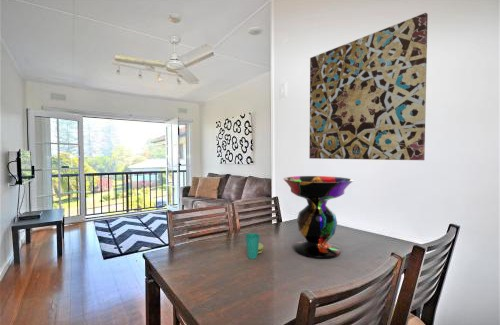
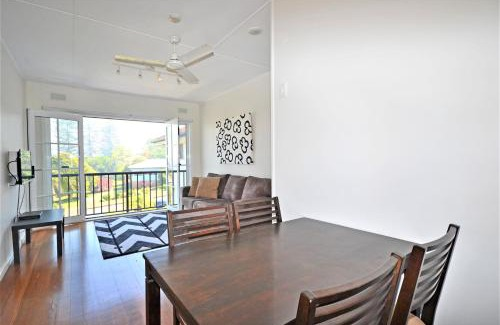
- cup (254, 243)
- wall art (357, 100)
- decorative bowl (316, 214)
